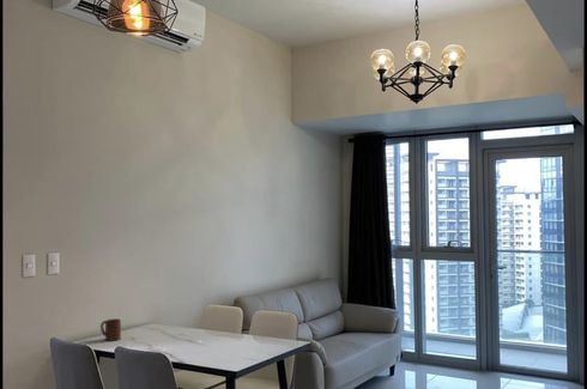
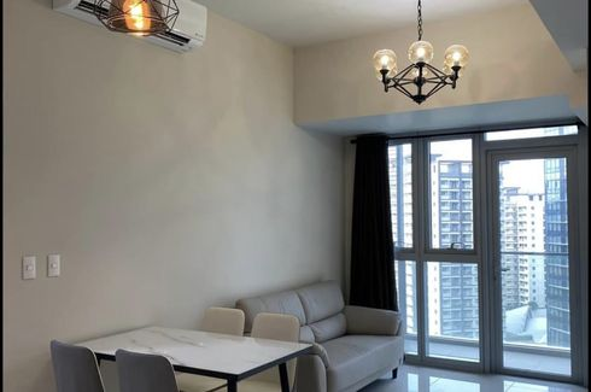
- cup (110, 329)
